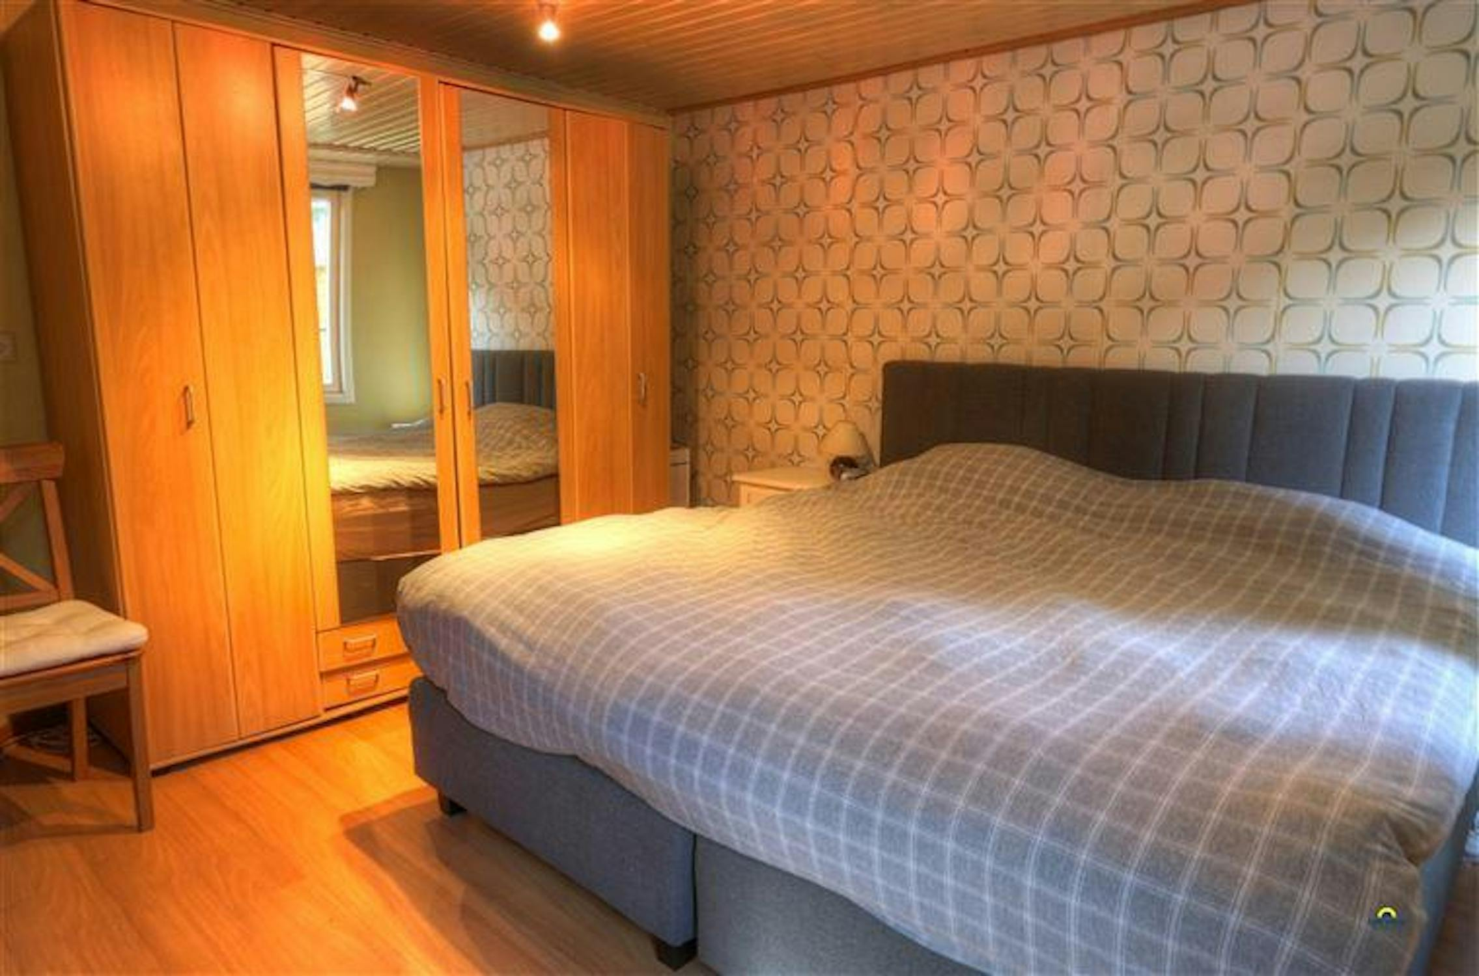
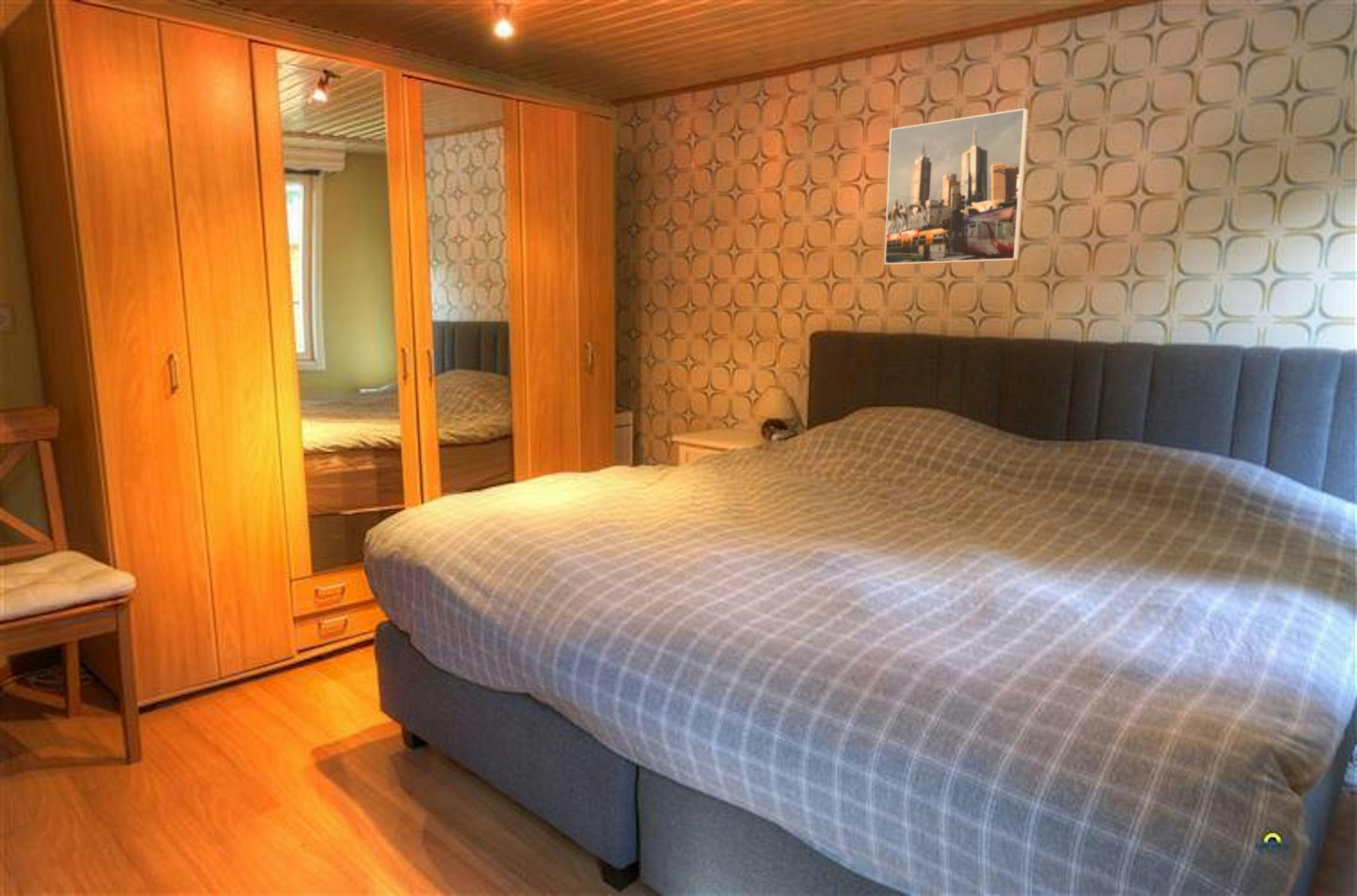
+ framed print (951, 192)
